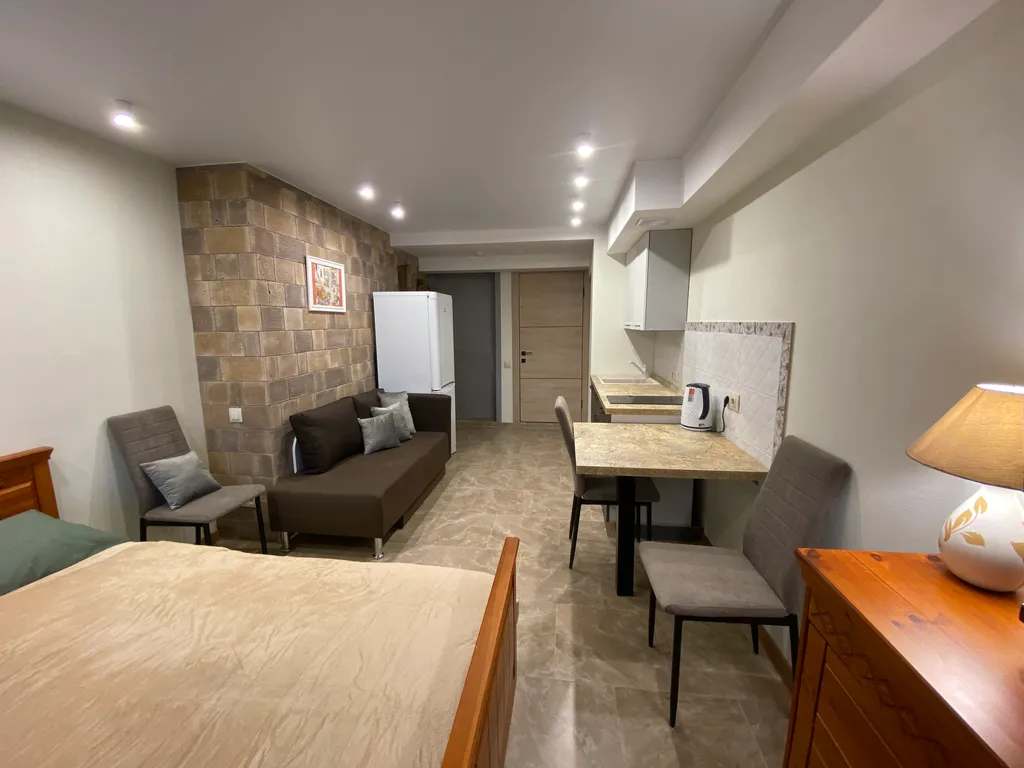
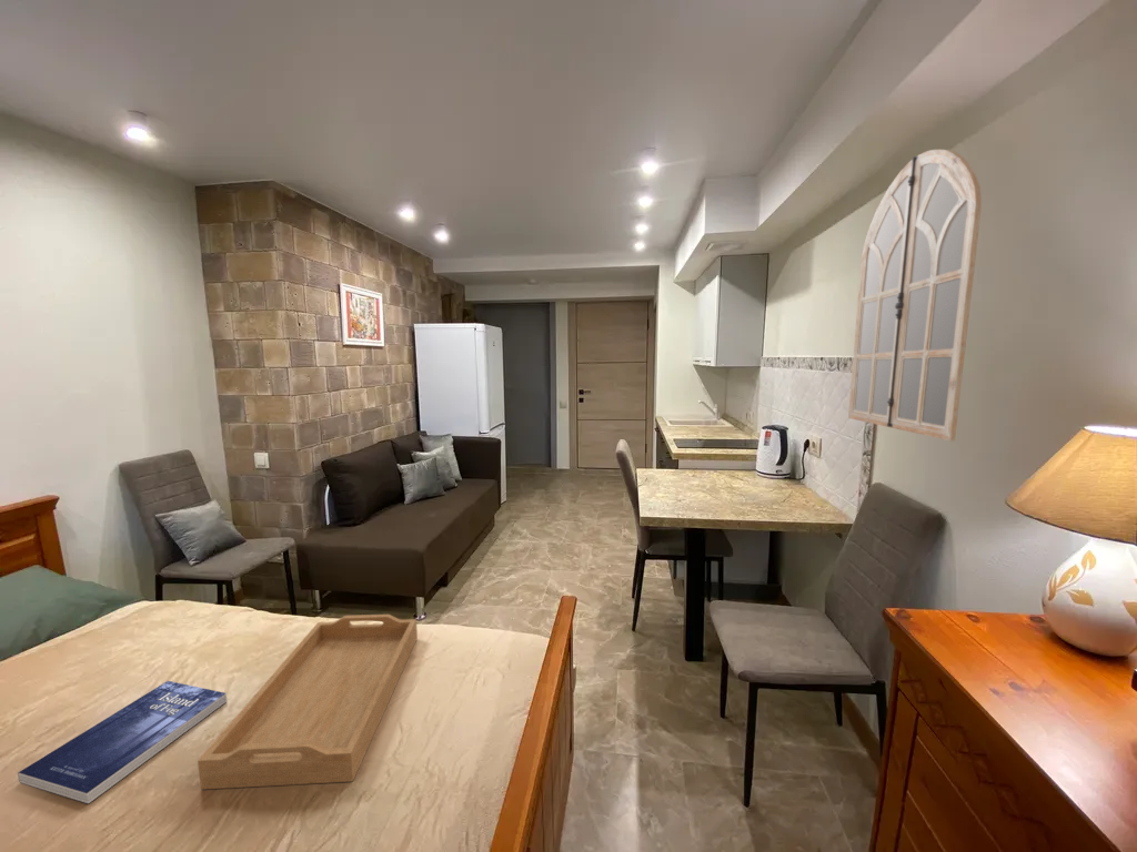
+ home mirror (900, 296)
+ book (133, 732)
+ serving tray (331, 682)
